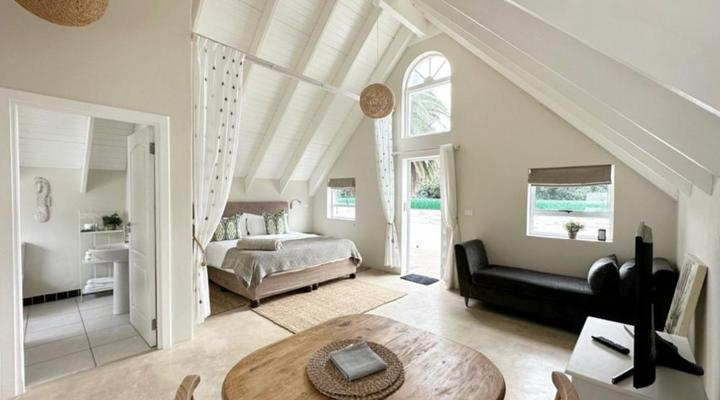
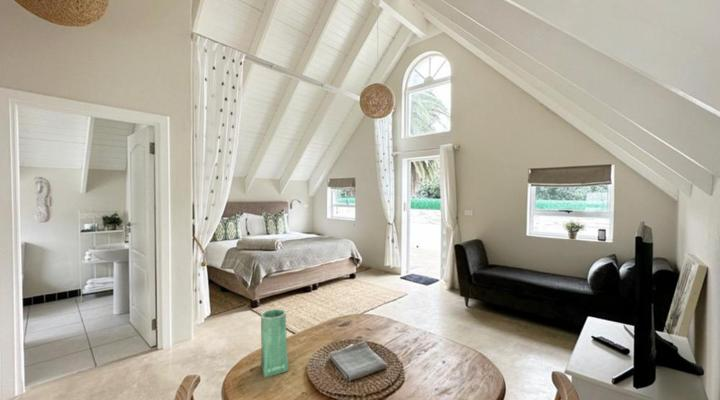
+ vase (274, 340)
